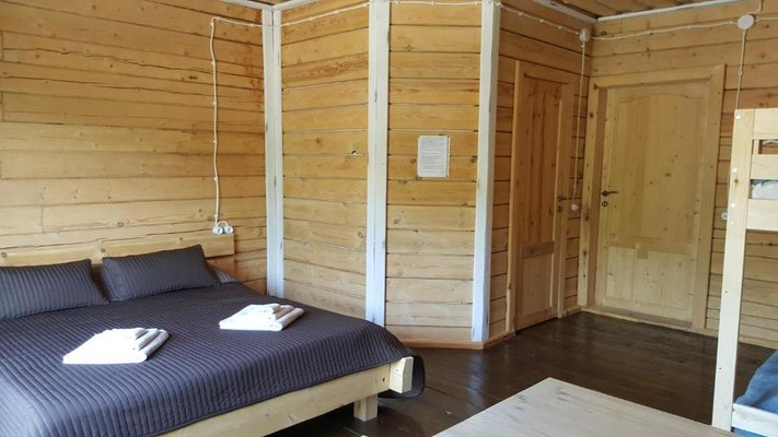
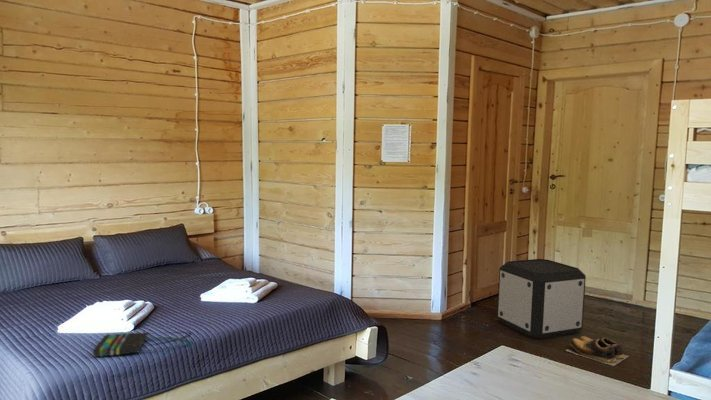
+ tote bag (145, 339)
+ shoes (597, 345)
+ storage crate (540, 296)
